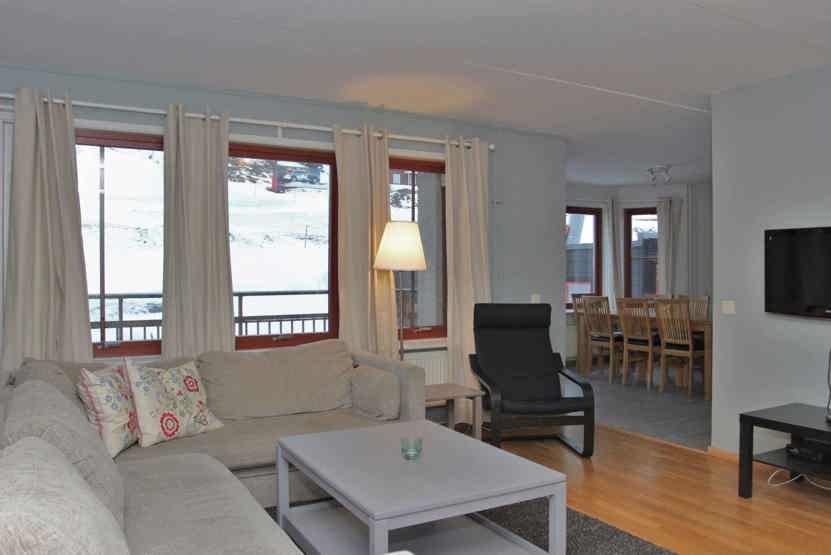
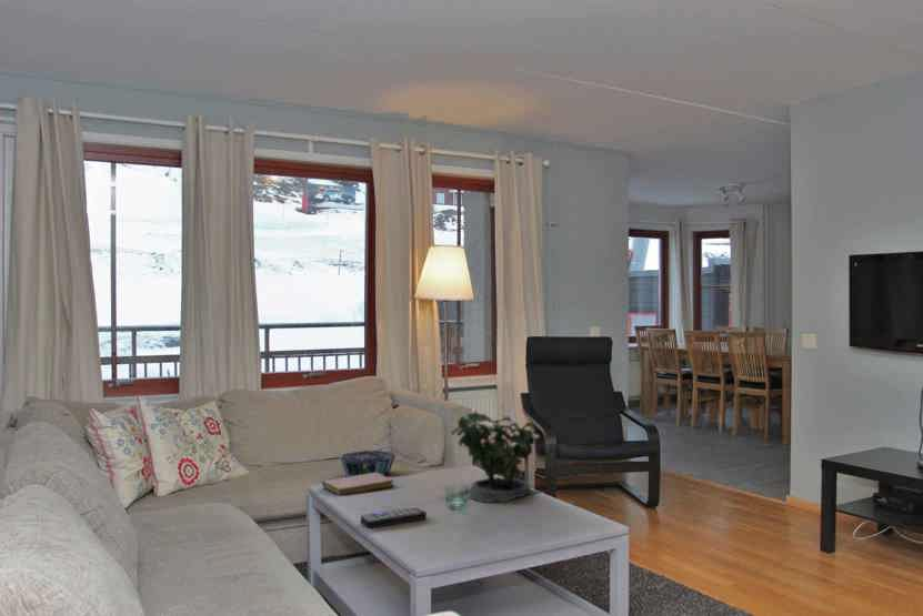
+ remote control (393, 516)
+ notebook (358, 483)
+ potted plant (494, 450)
+ decorative bowl (368, 465)
